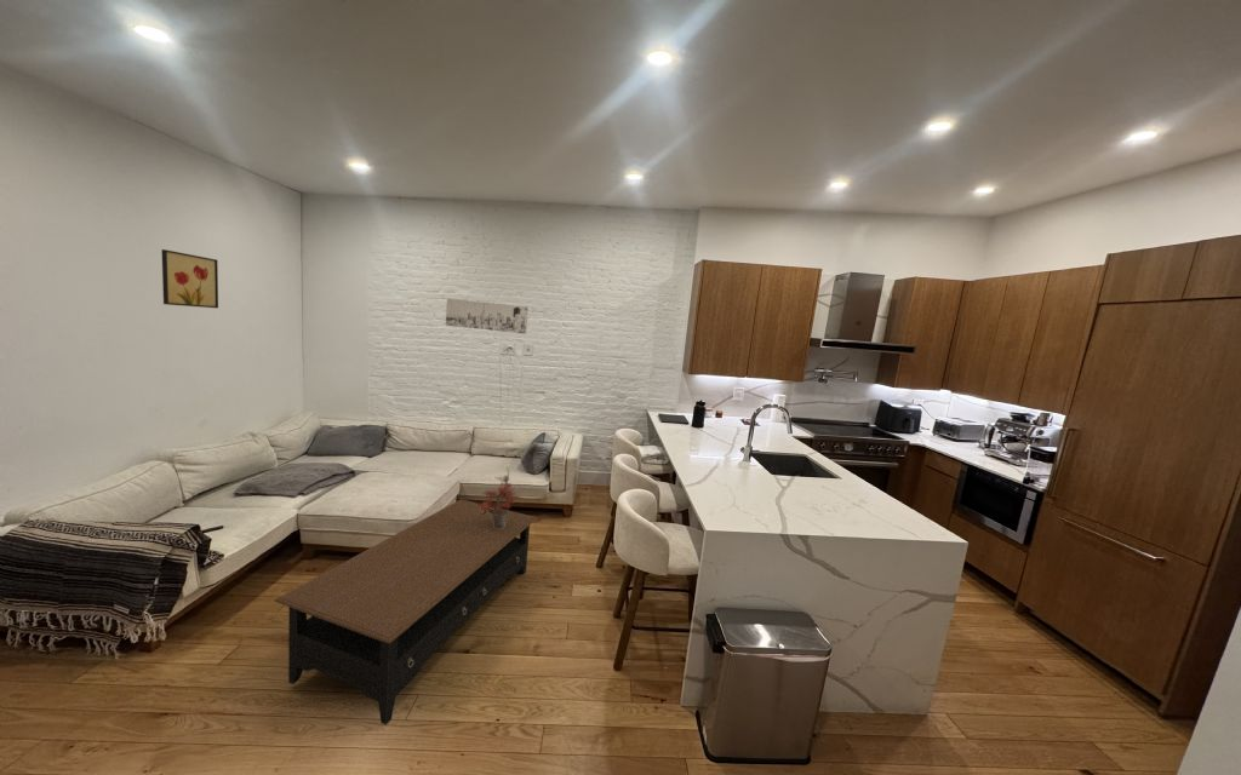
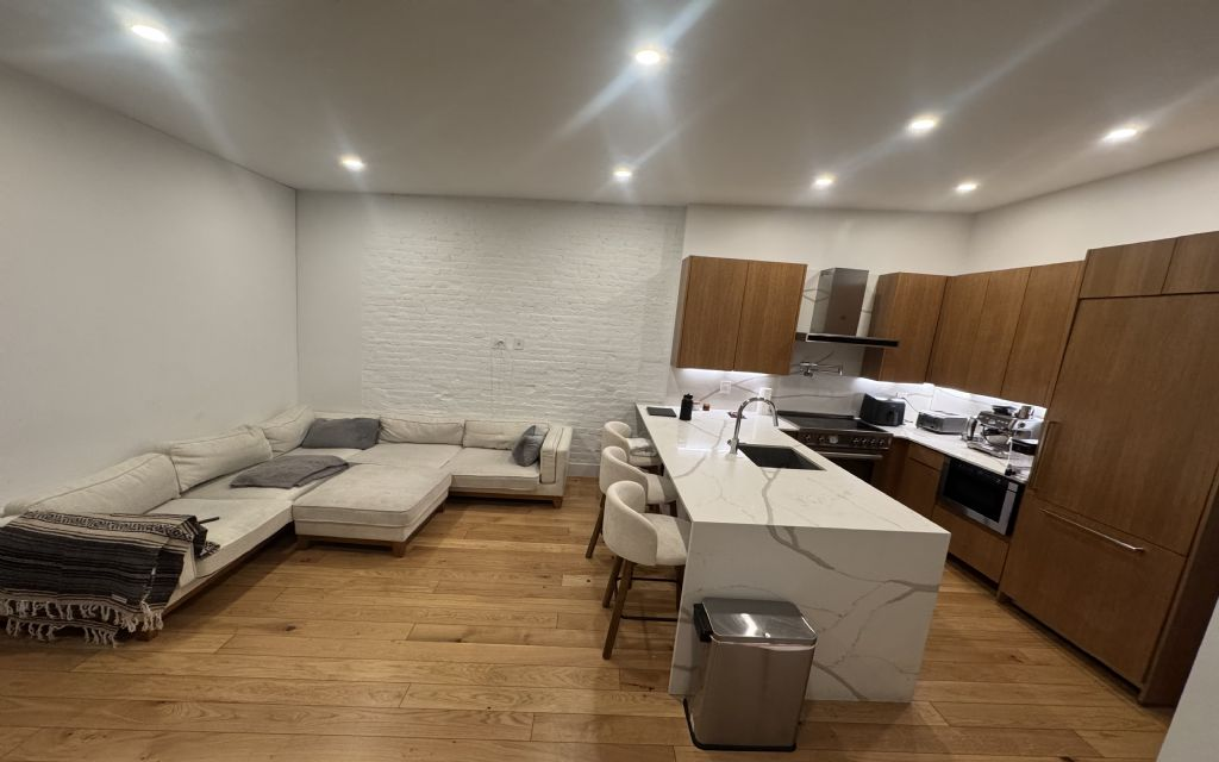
- wall art (190, 280)
- coffee table (433, 582)
- wall art (486, 316)
- potted plant (502, 496)
